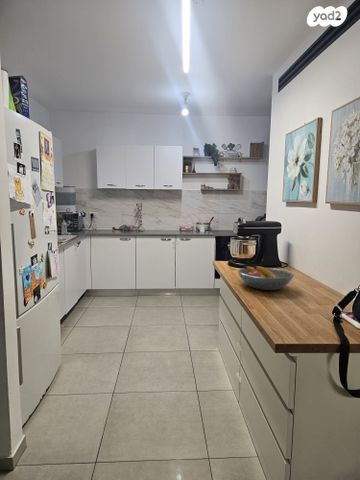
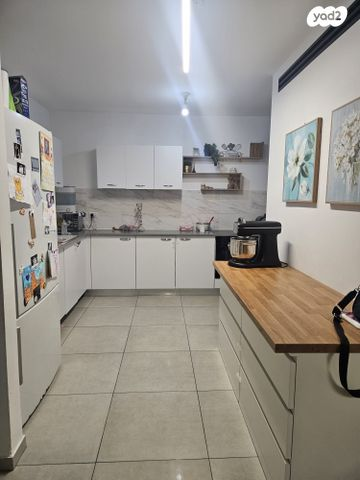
- fruit bowl (264, 277)
